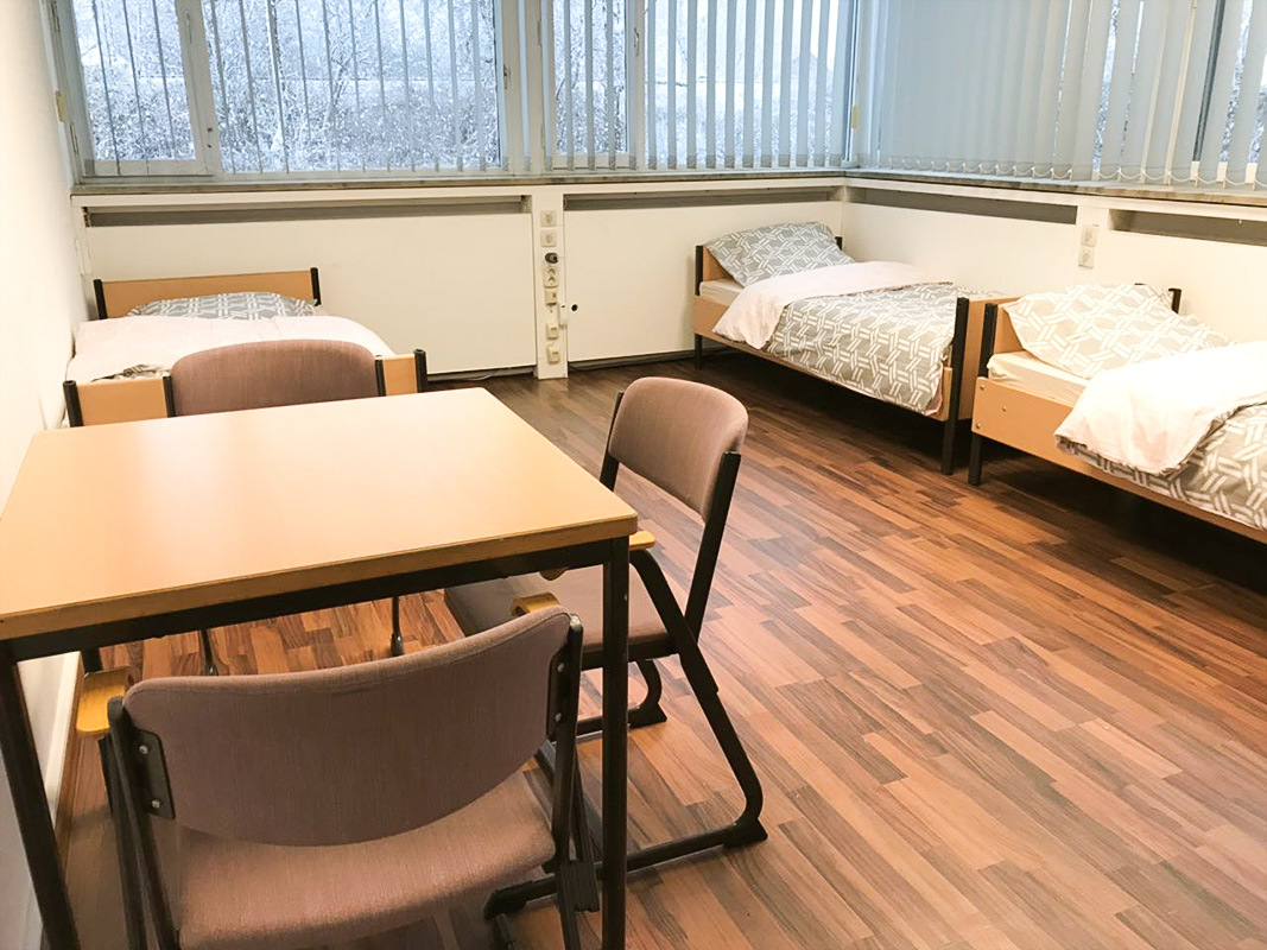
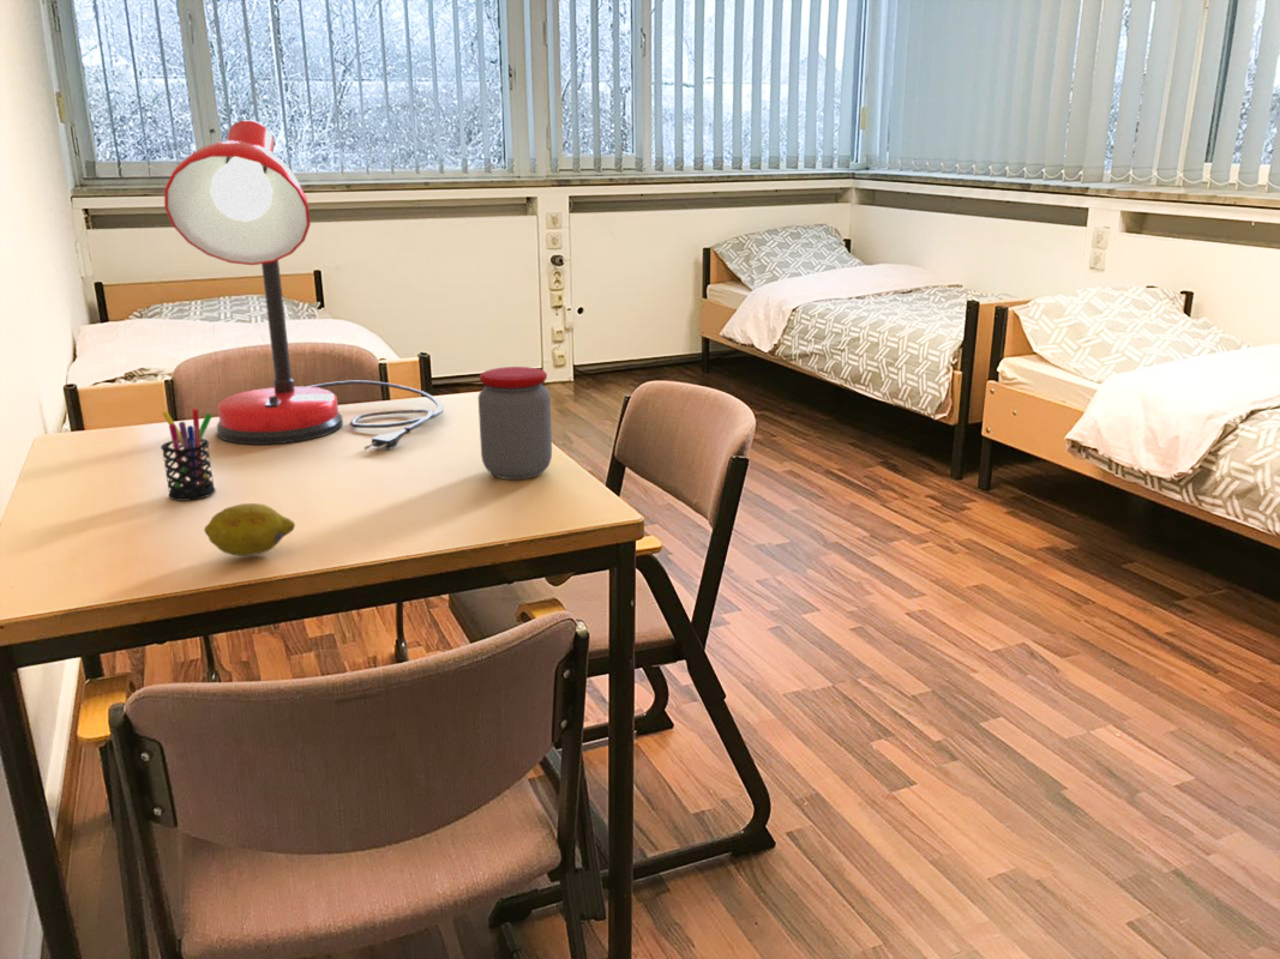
+ pen holder (192, 450)
+ desk lamp (281, 287)
+ jar (515, 422)
+ fruit (250, 529)
